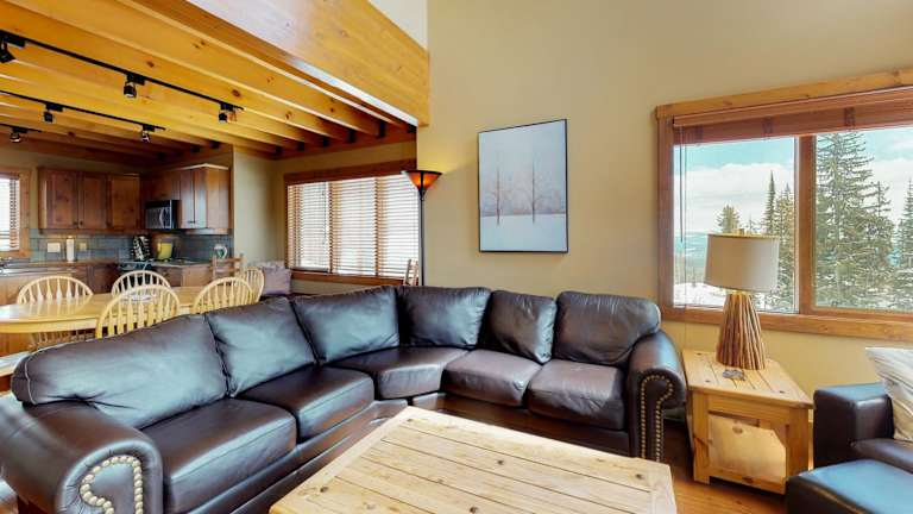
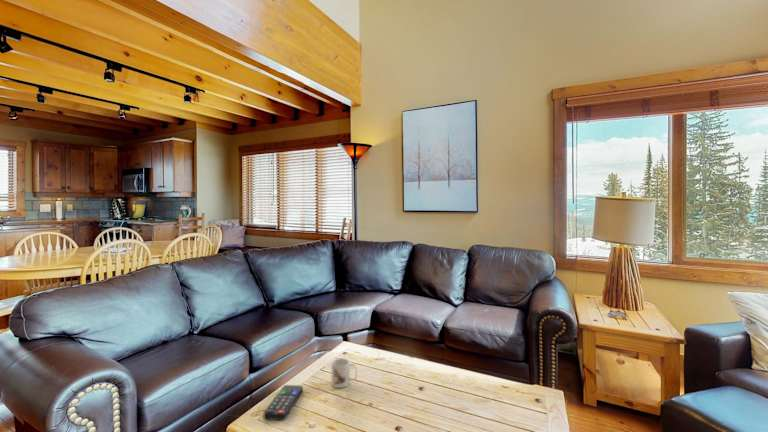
+ mug (344, 372)
+ remote control (284, 400)
